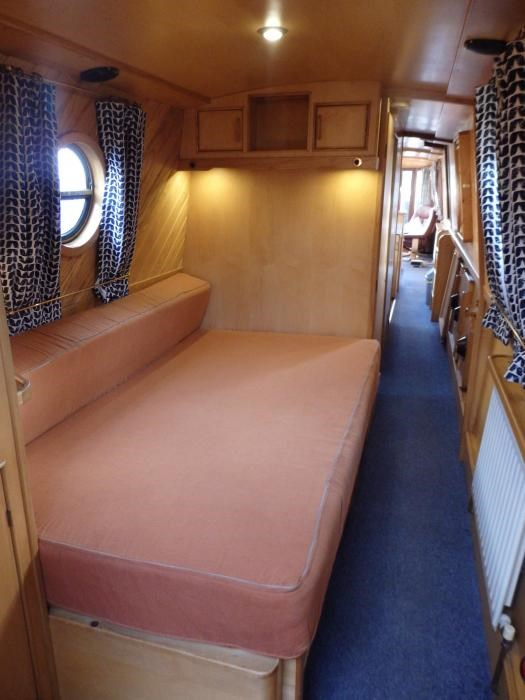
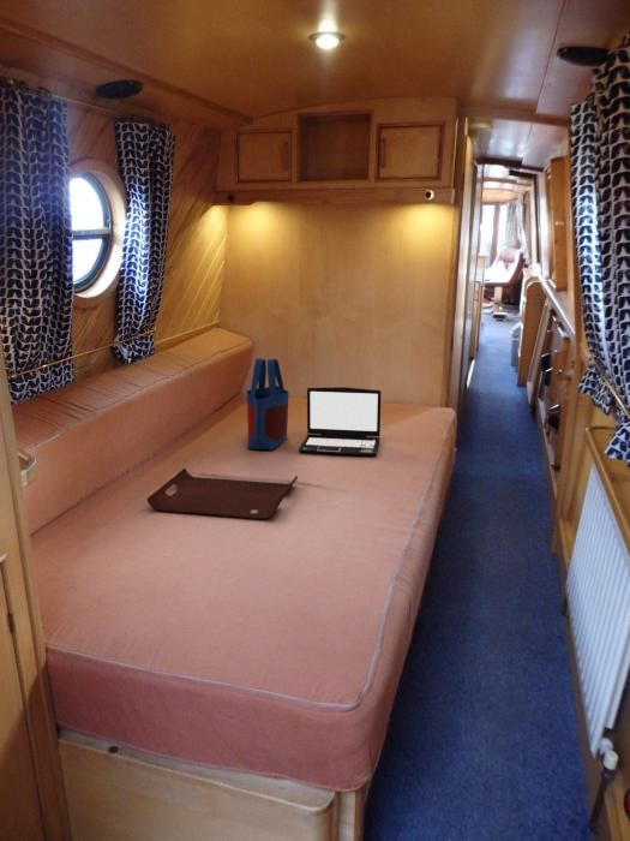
+ laptop (340, 421)
+ tote bag (266, 400)
+ serving tray (226, 491)
